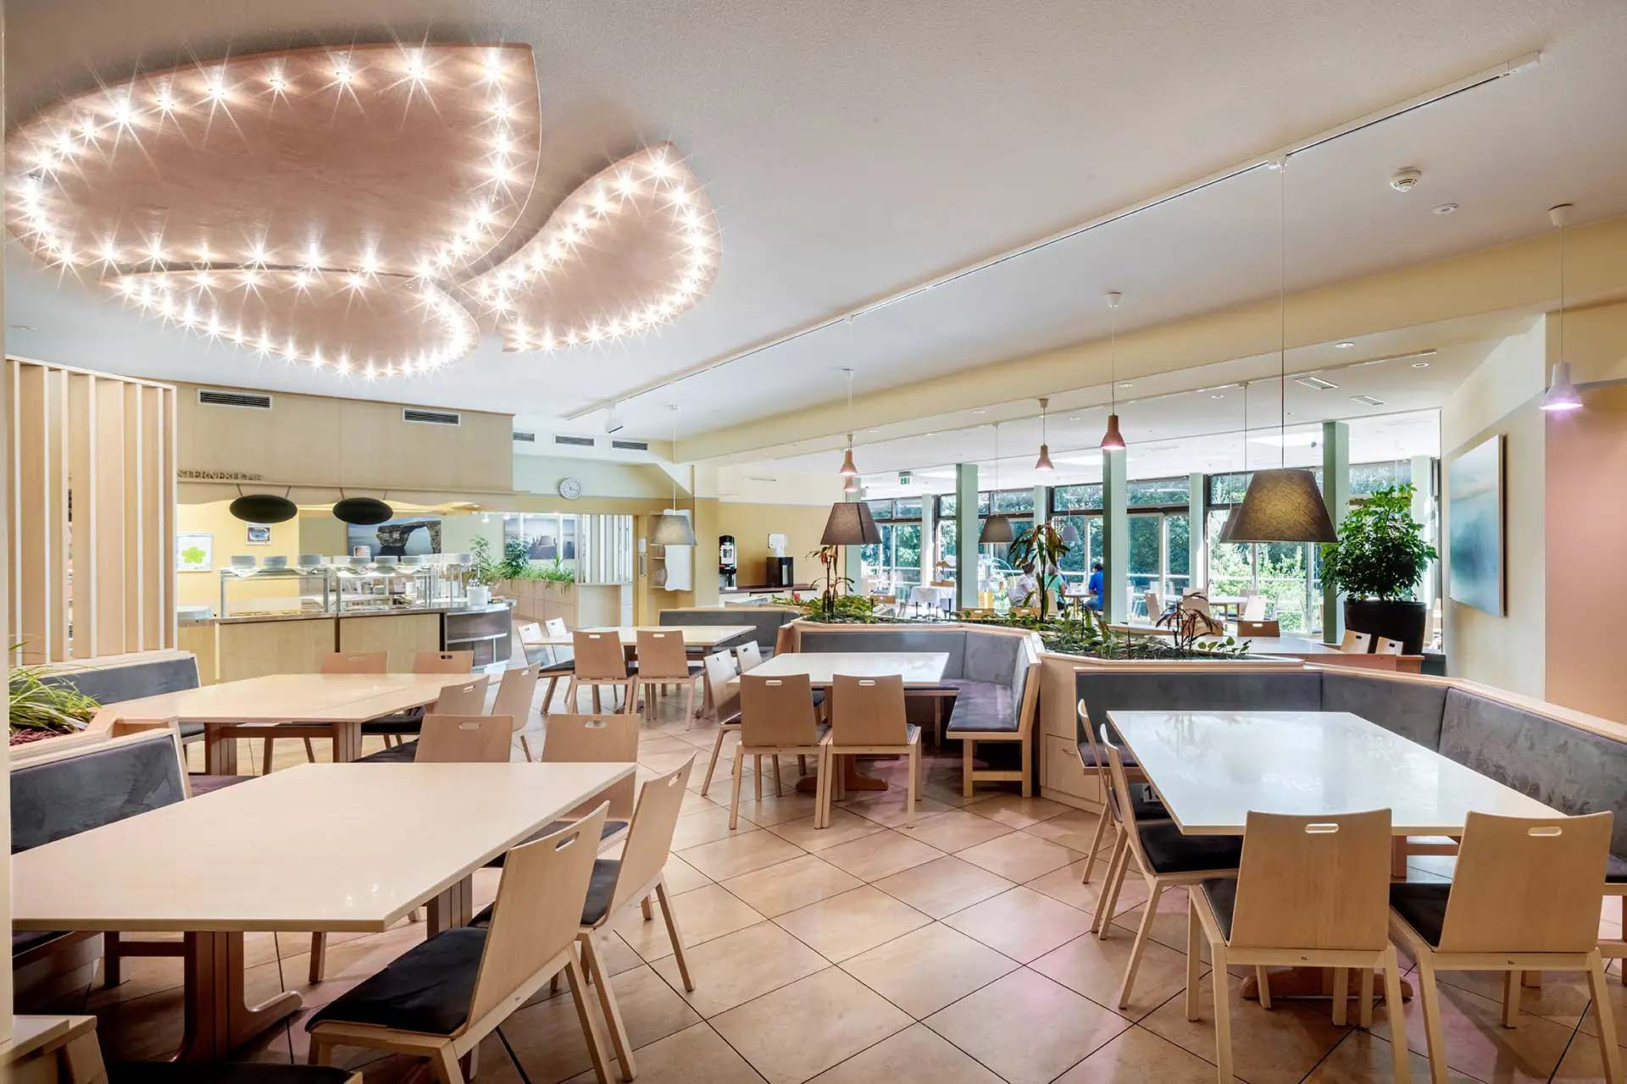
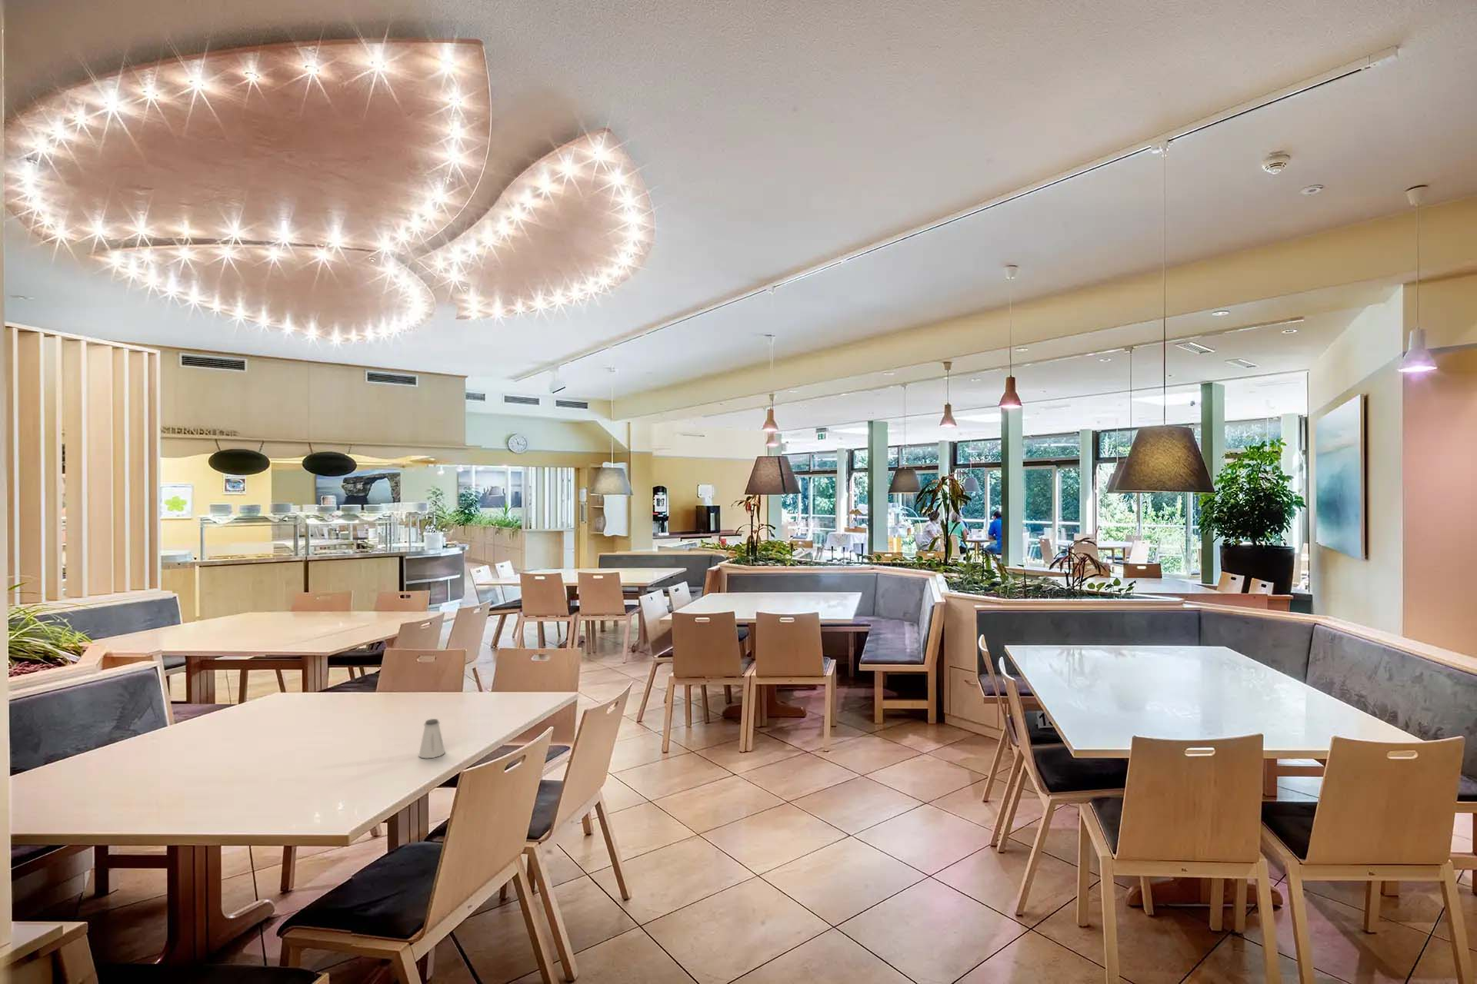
+ saltshaker (432, 737)
